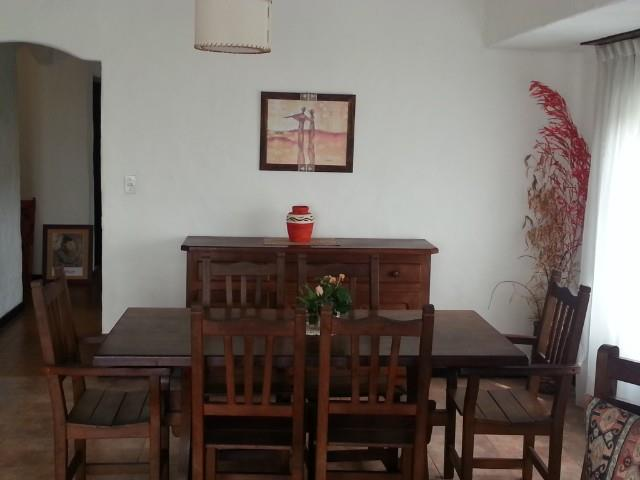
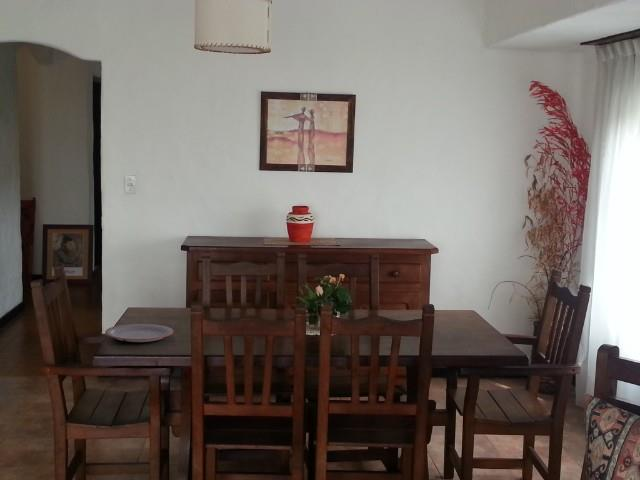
+ plate (139, 333)
